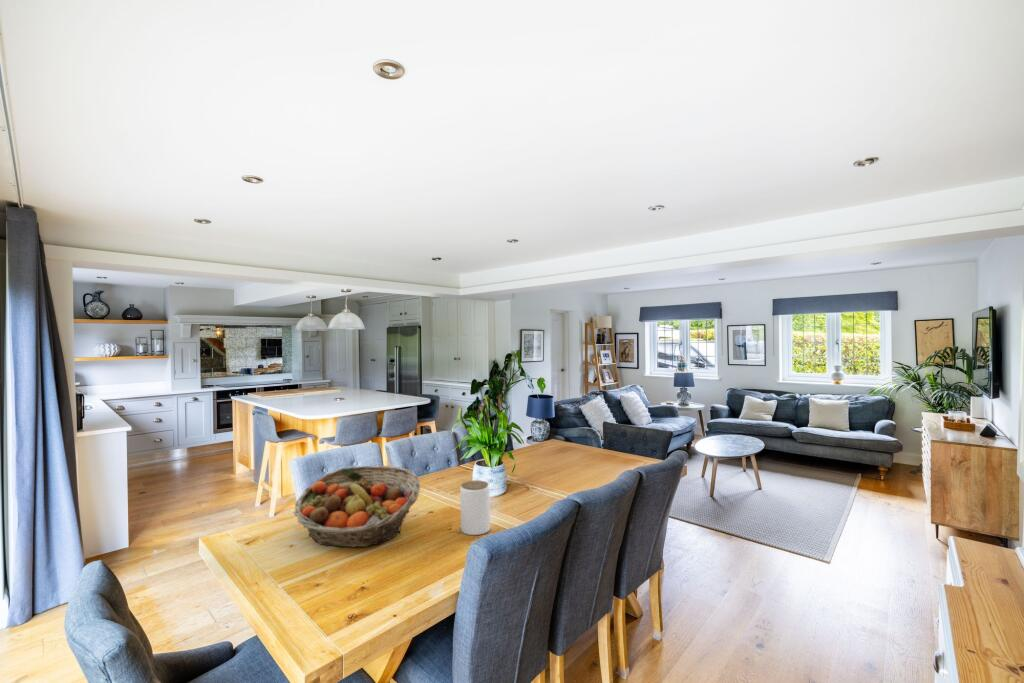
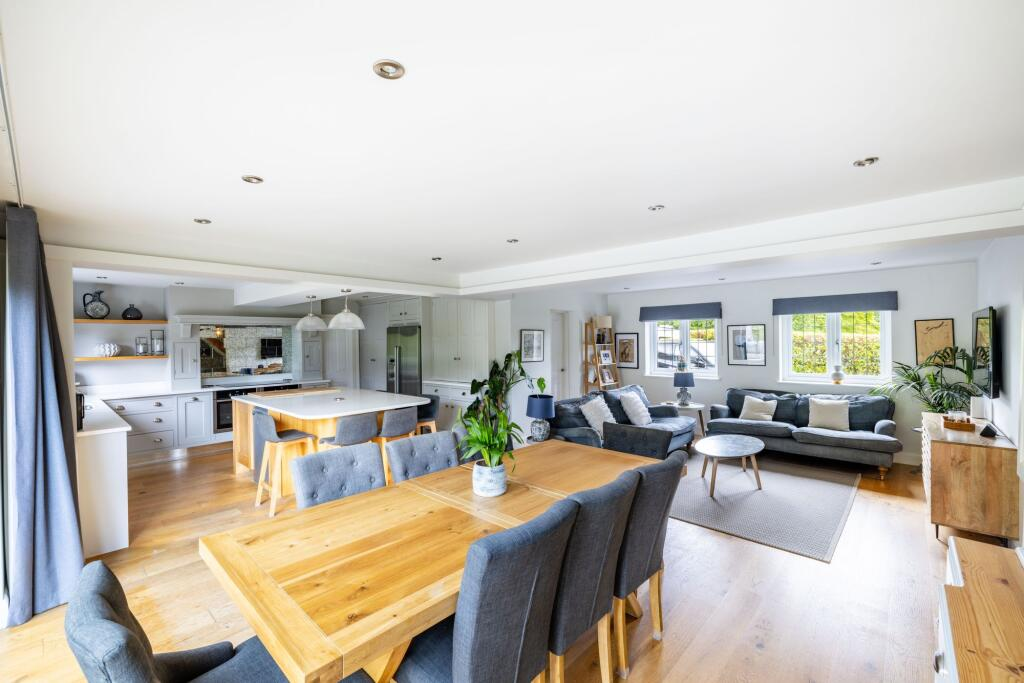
- jar (475, 506)
- fruit basket (359, 504)
